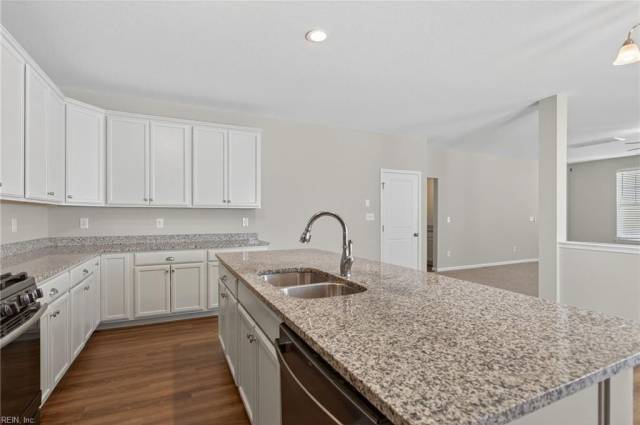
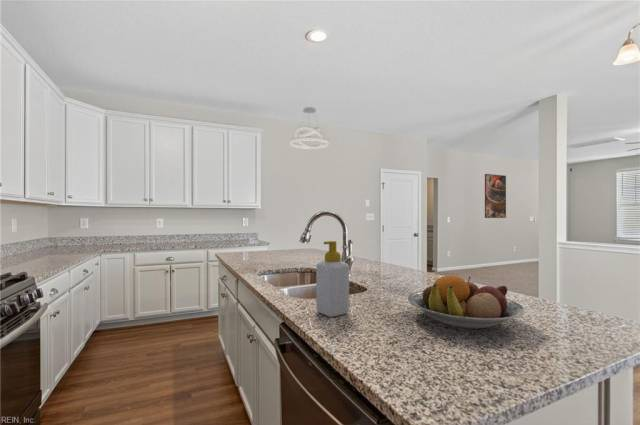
+ pendant light (309, 127)
+ soap bottle (332, 277)
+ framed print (495, 196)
+ fruit bowl (462, 297)
